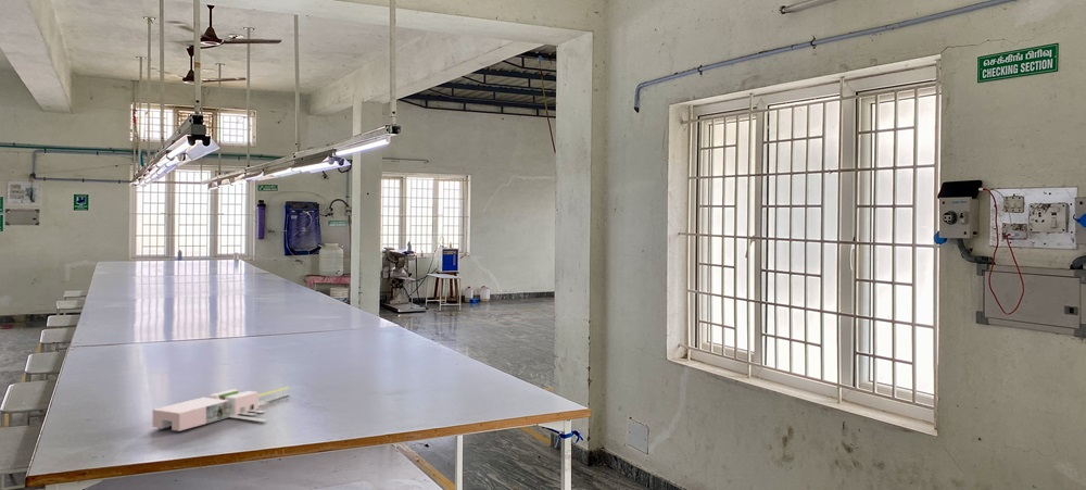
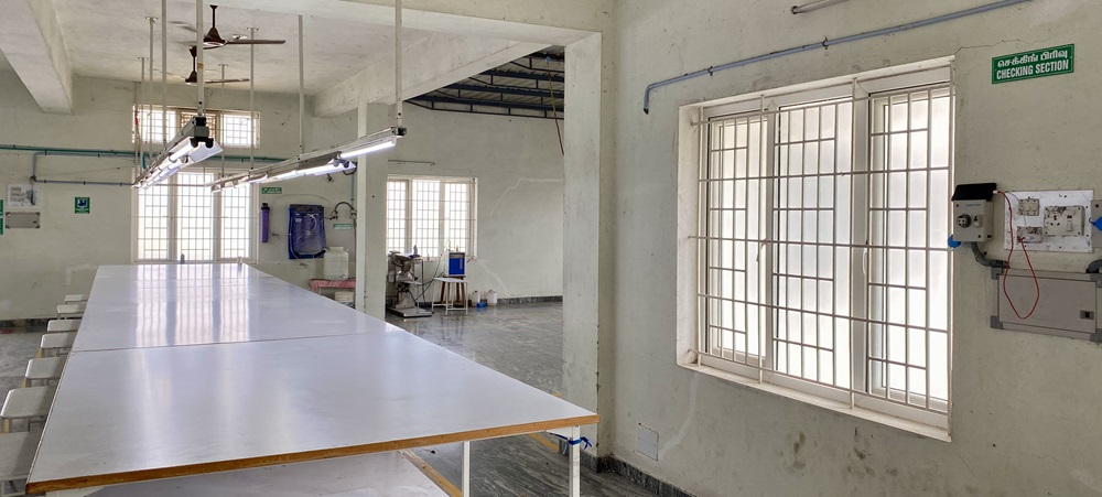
- architectural model (247, 403)
